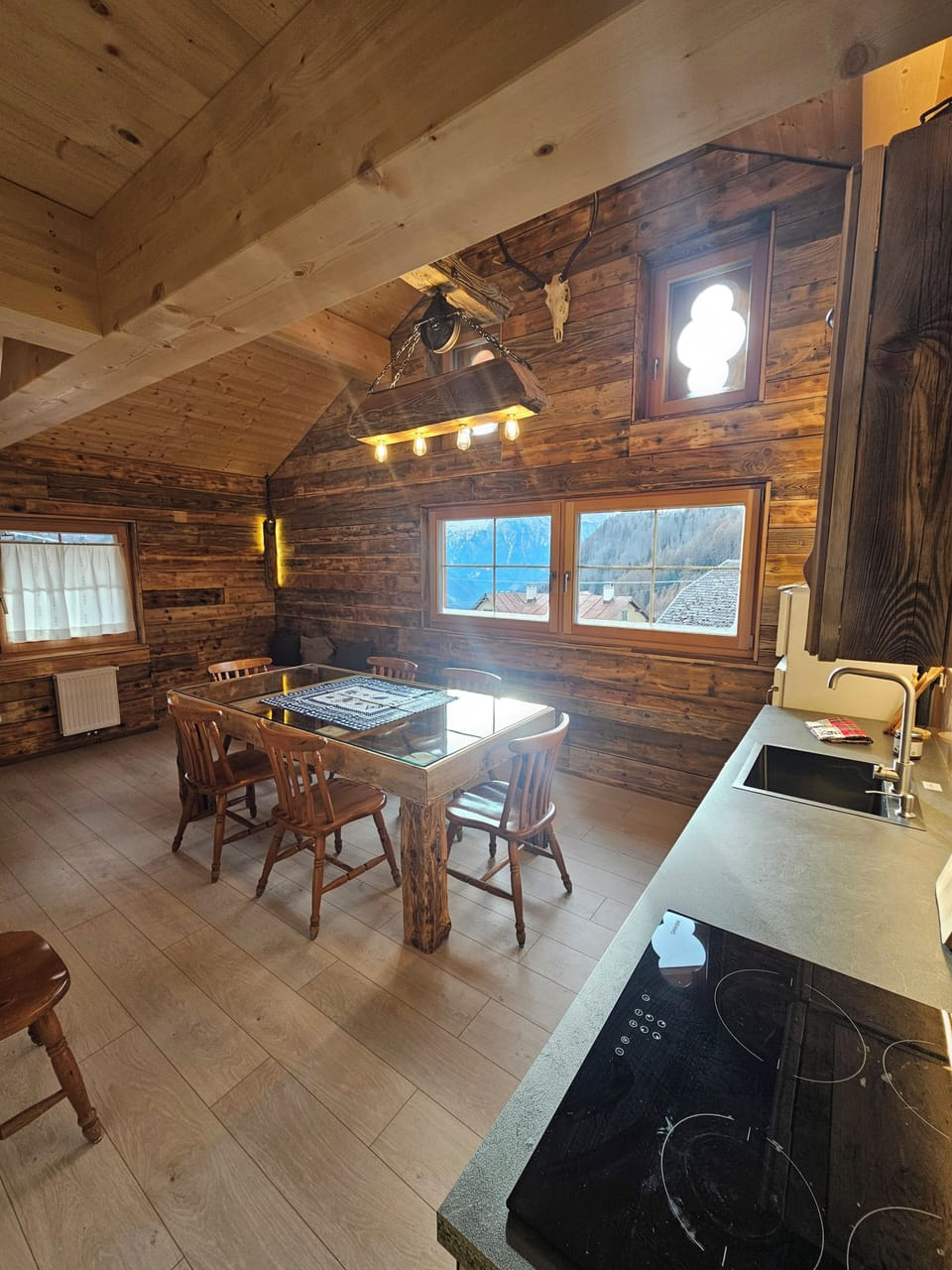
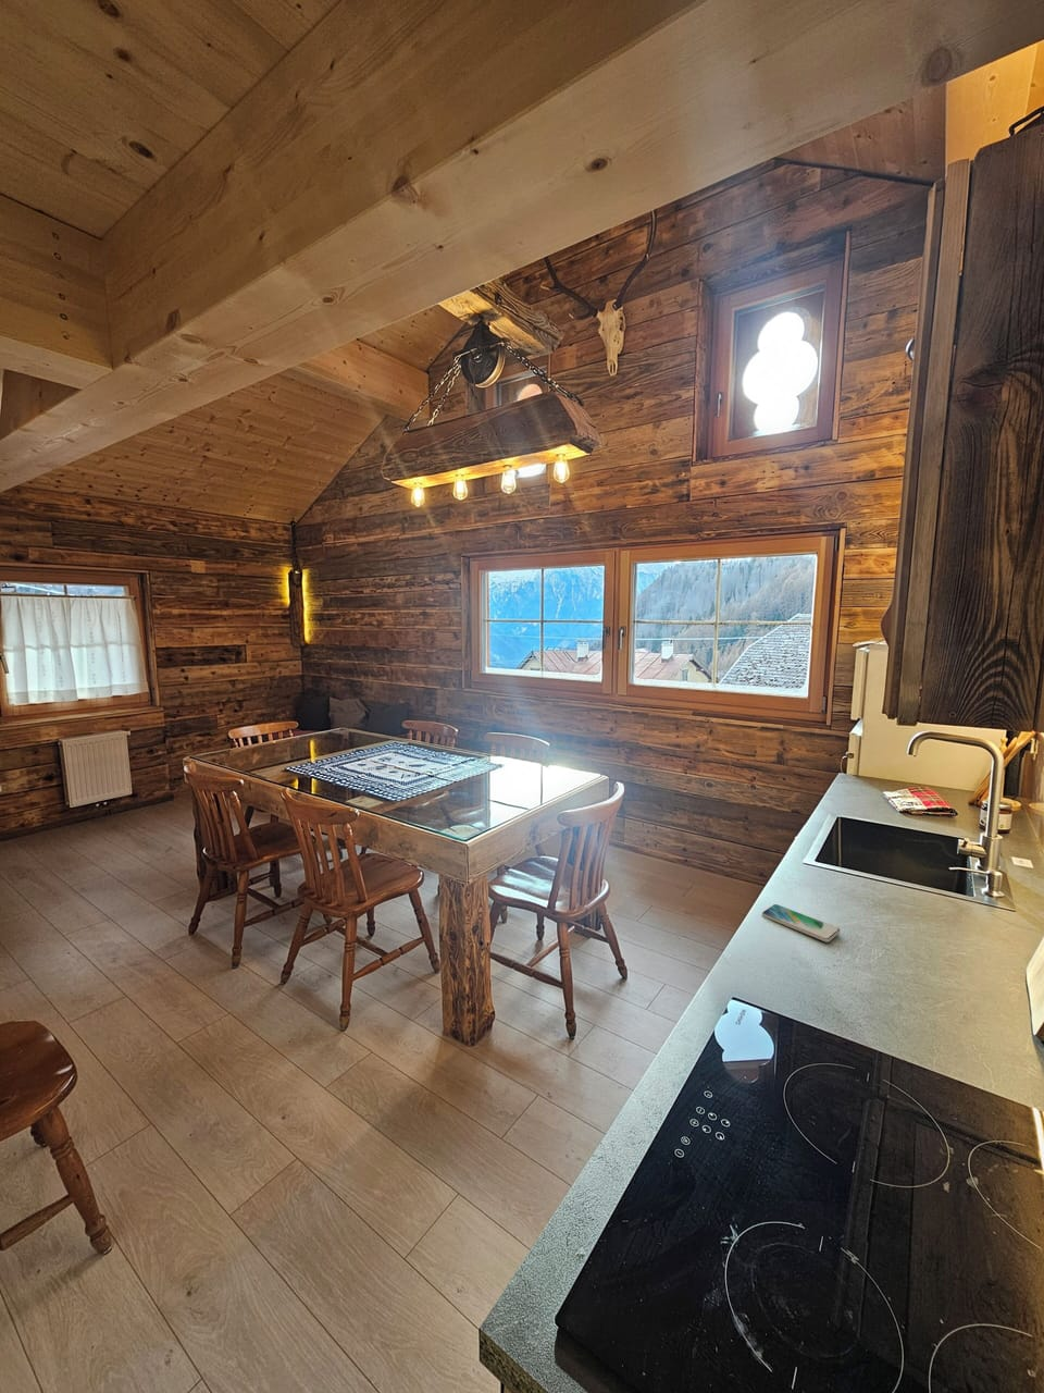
+ smartphone (799, 921)
